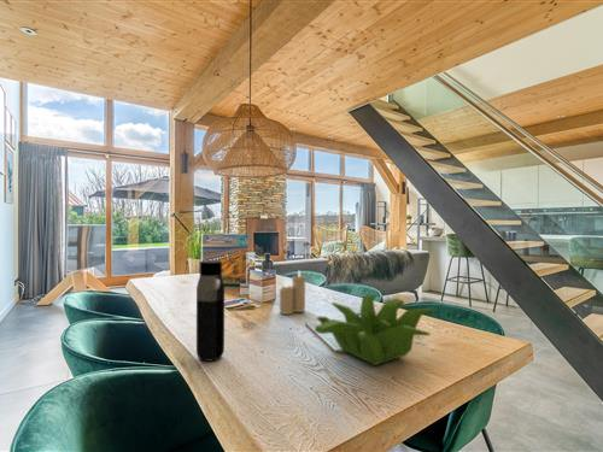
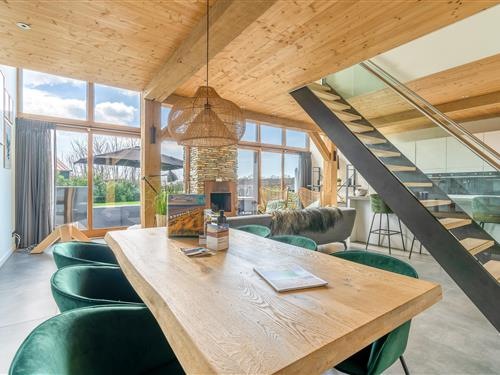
- water bottle (210, 309)
- plant (363, 330)
- candle (292, 290)
